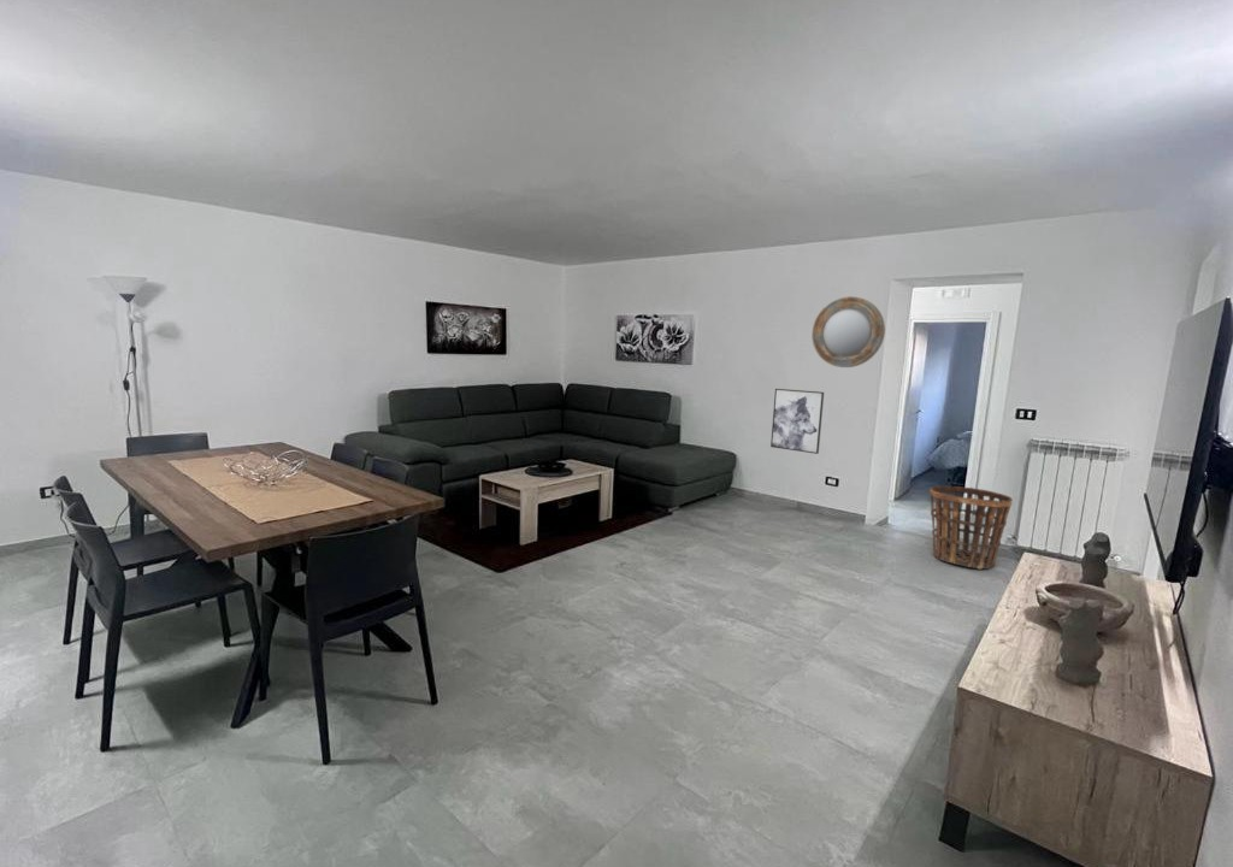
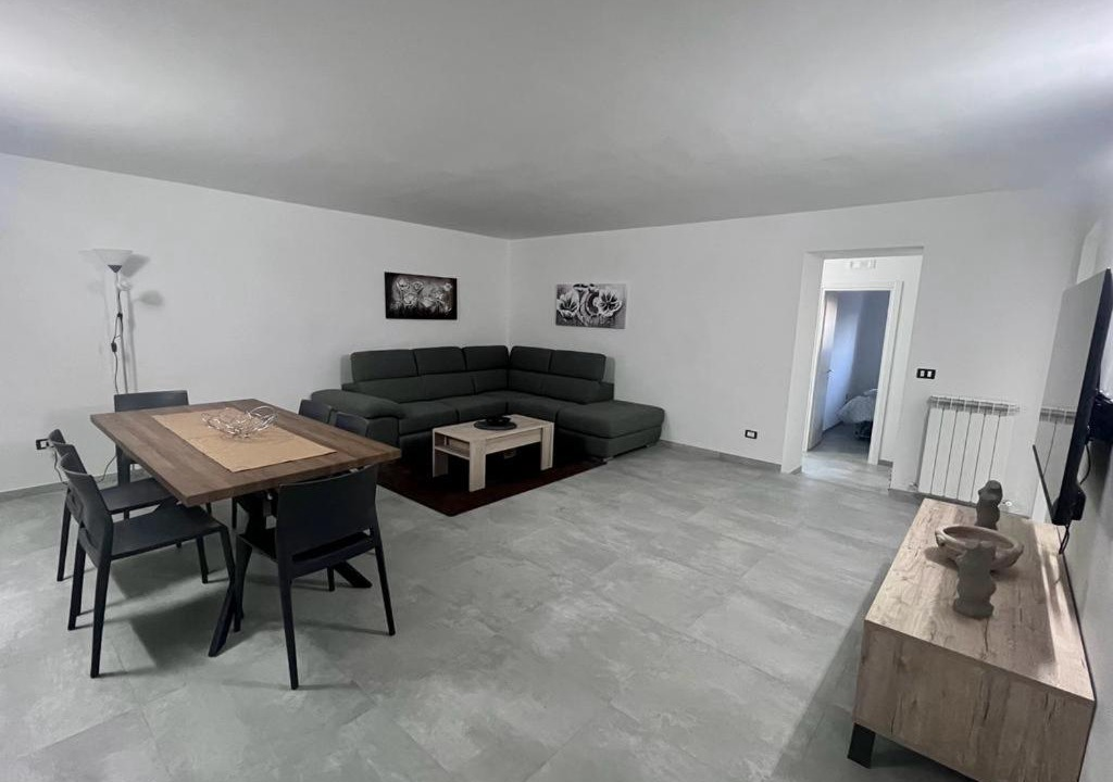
- basket (966, 525)
- home mirror (846, 332)
- wall art (796, 420)
